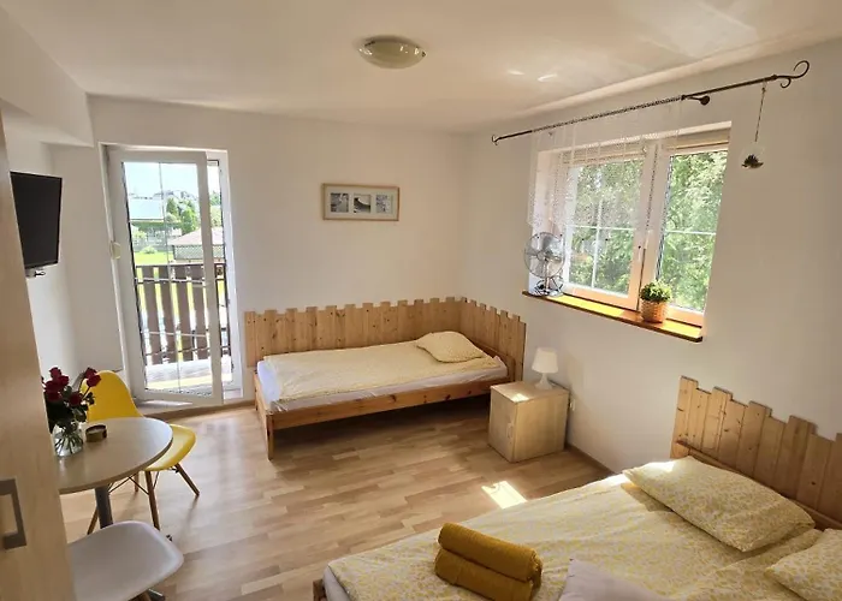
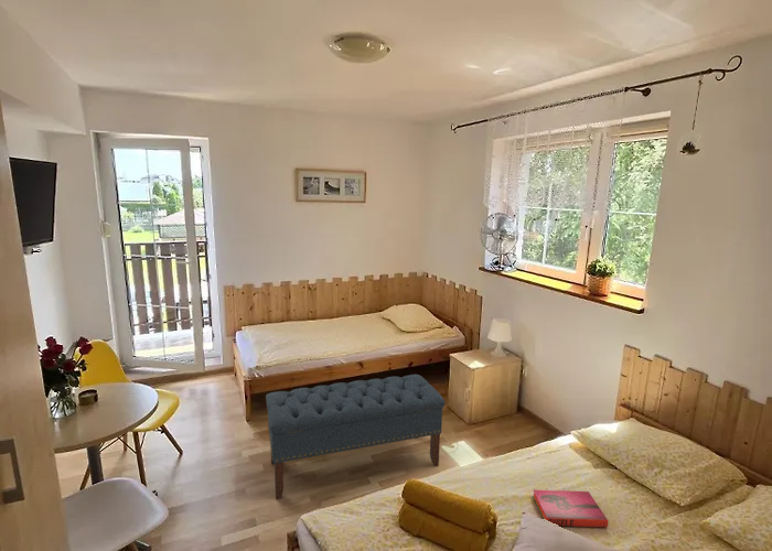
+ hardback book (568, 507)
+ bench (354, 428)
